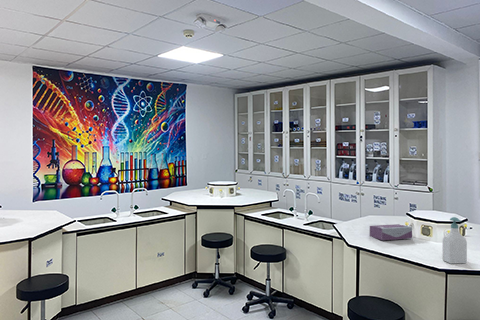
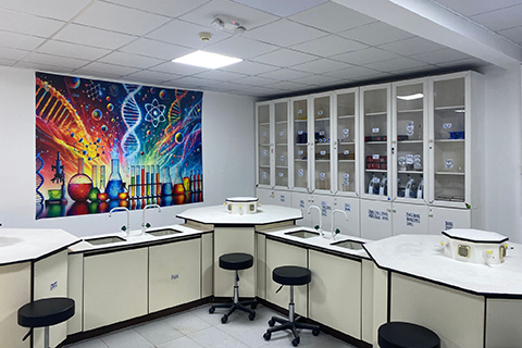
- soap bottle (455, 239)
- tissue box (390, 231)
